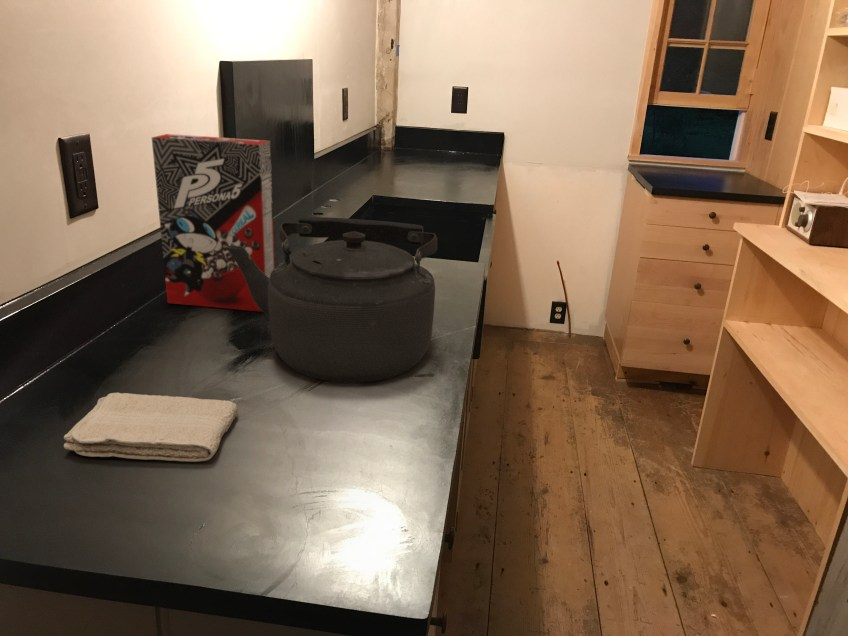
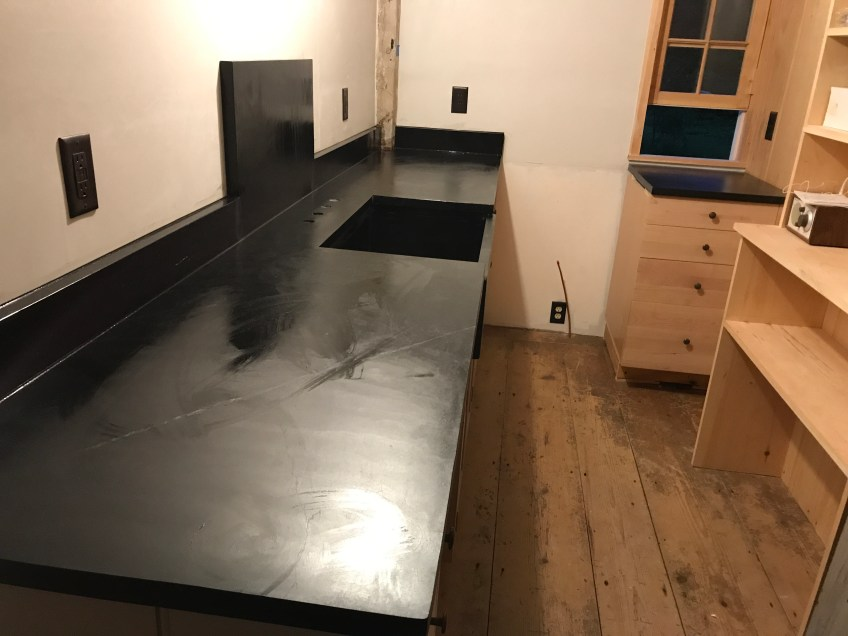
- kettle (348, 293)
- cereal box (217, 224)
- washcloth (155, 423)
